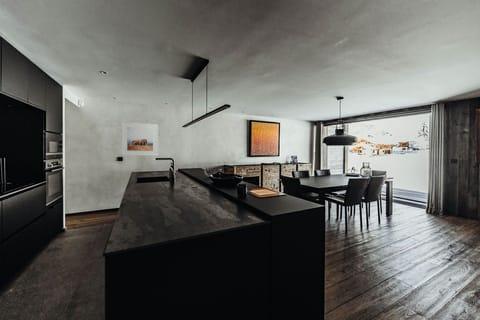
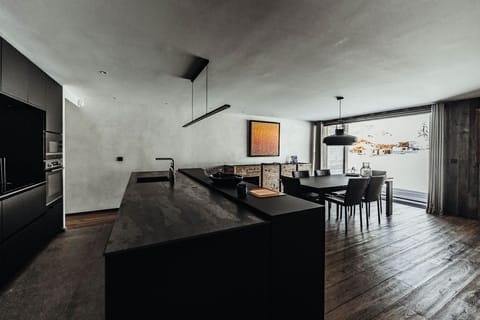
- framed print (140, 139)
